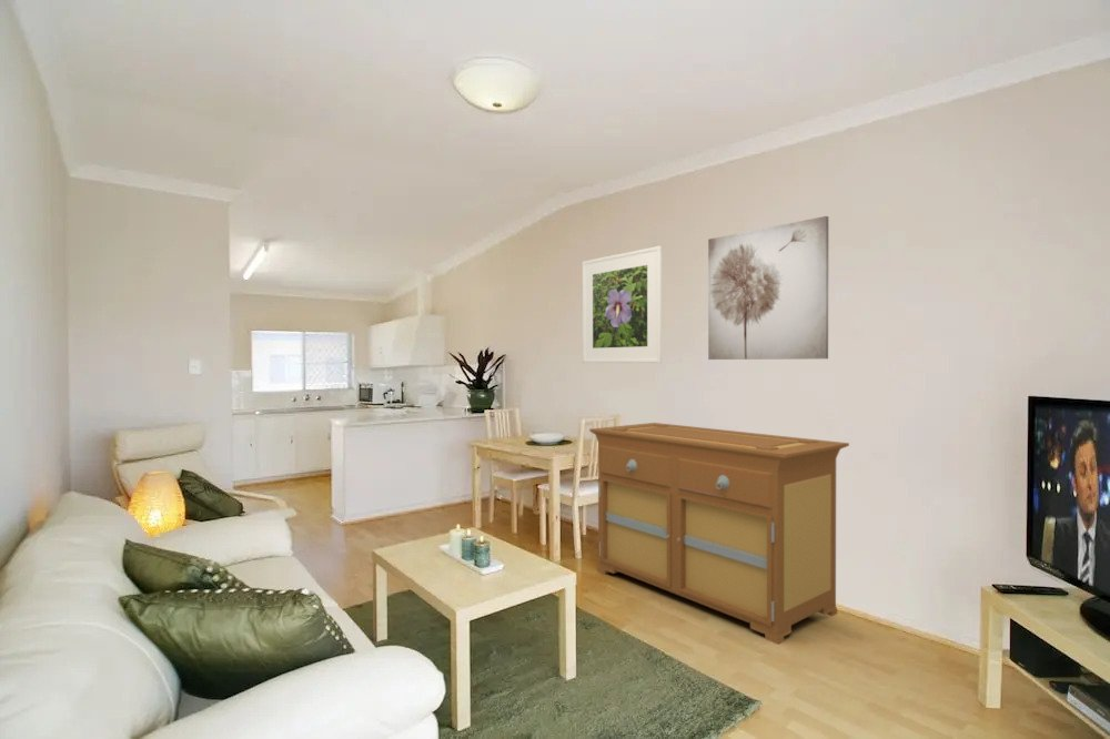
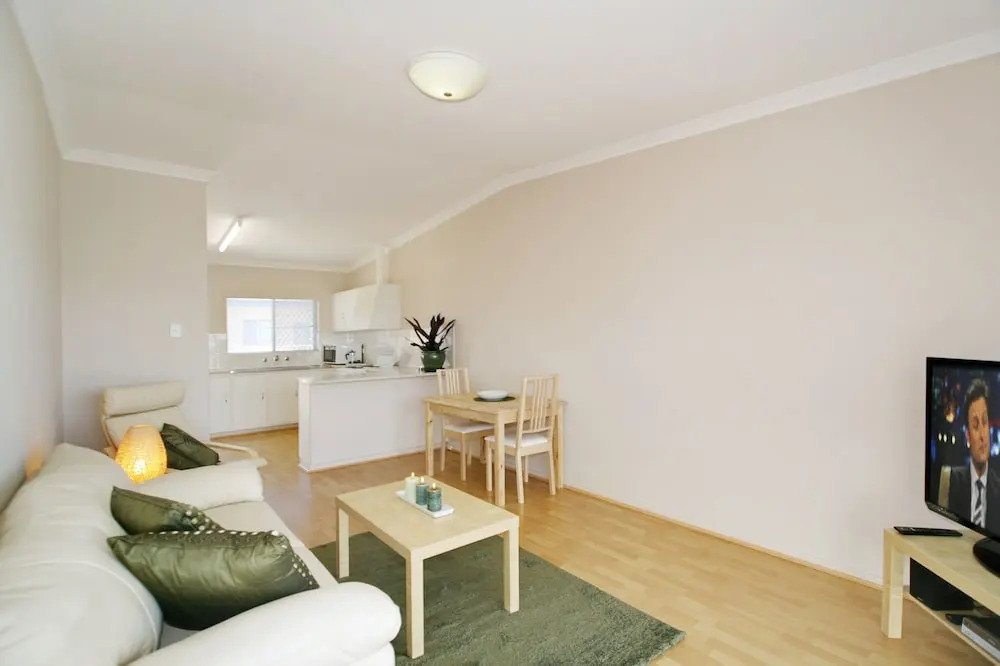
- sideboard (704, 513)
- wall art (763, 294)
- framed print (618, 308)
